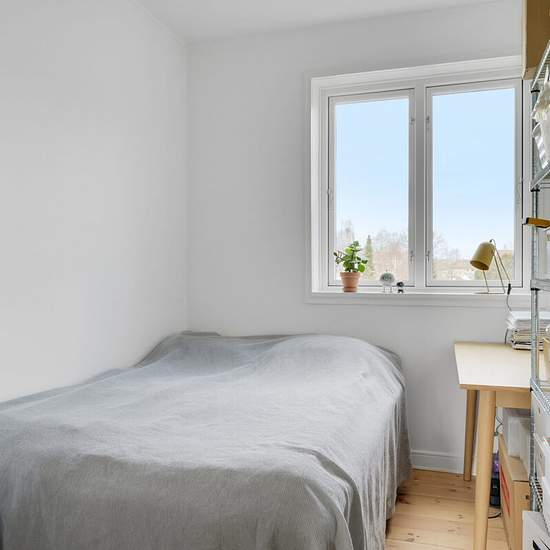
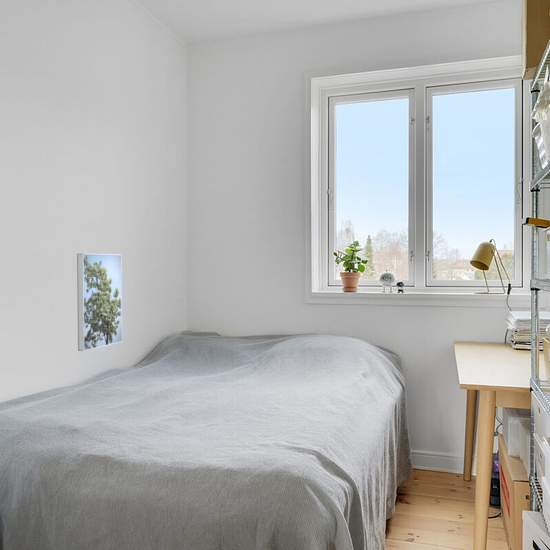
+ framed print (100, 300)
